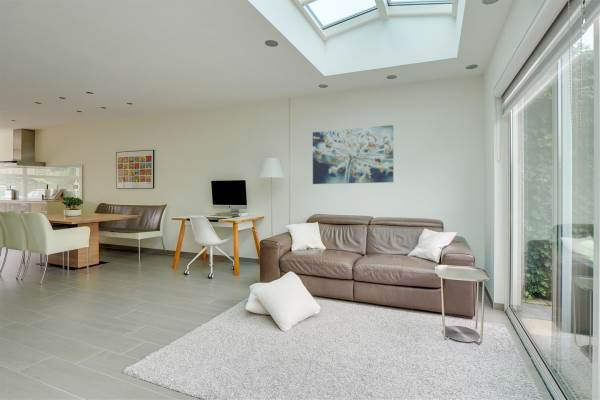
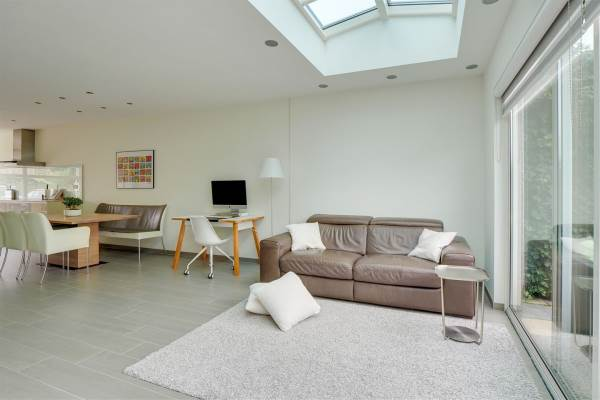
- wall art (351, 156)
